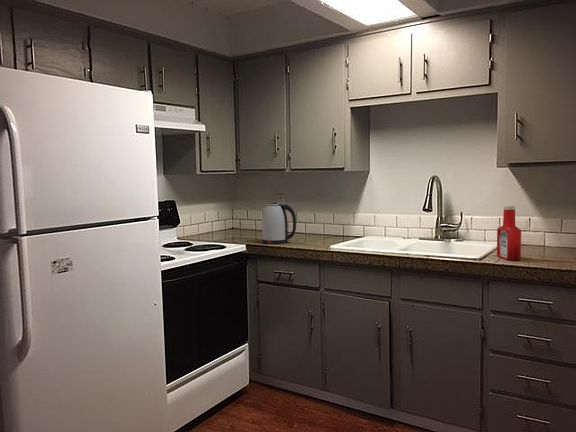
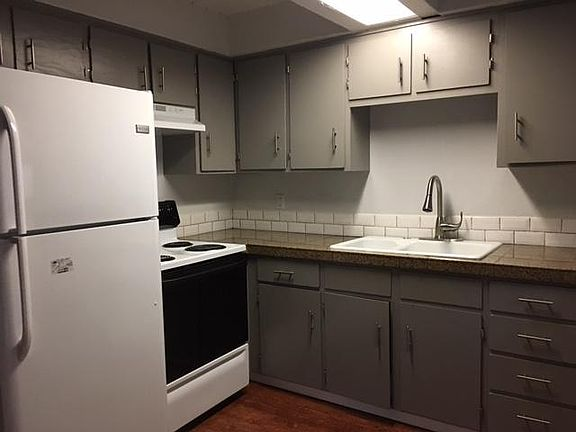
- kettle (279, 222)
- soap bottle (509, 231)
